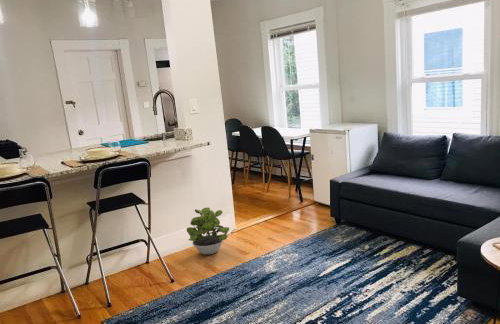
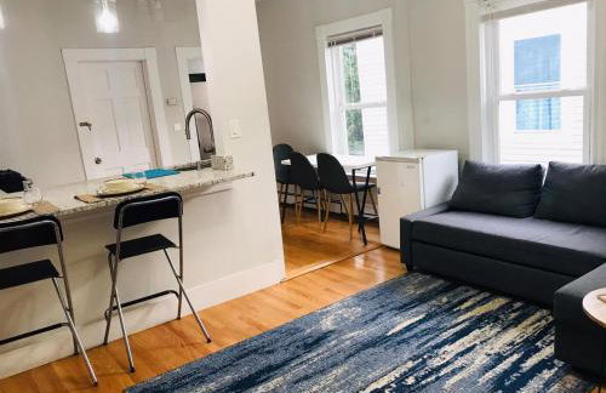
- potted plant (206, 230)
